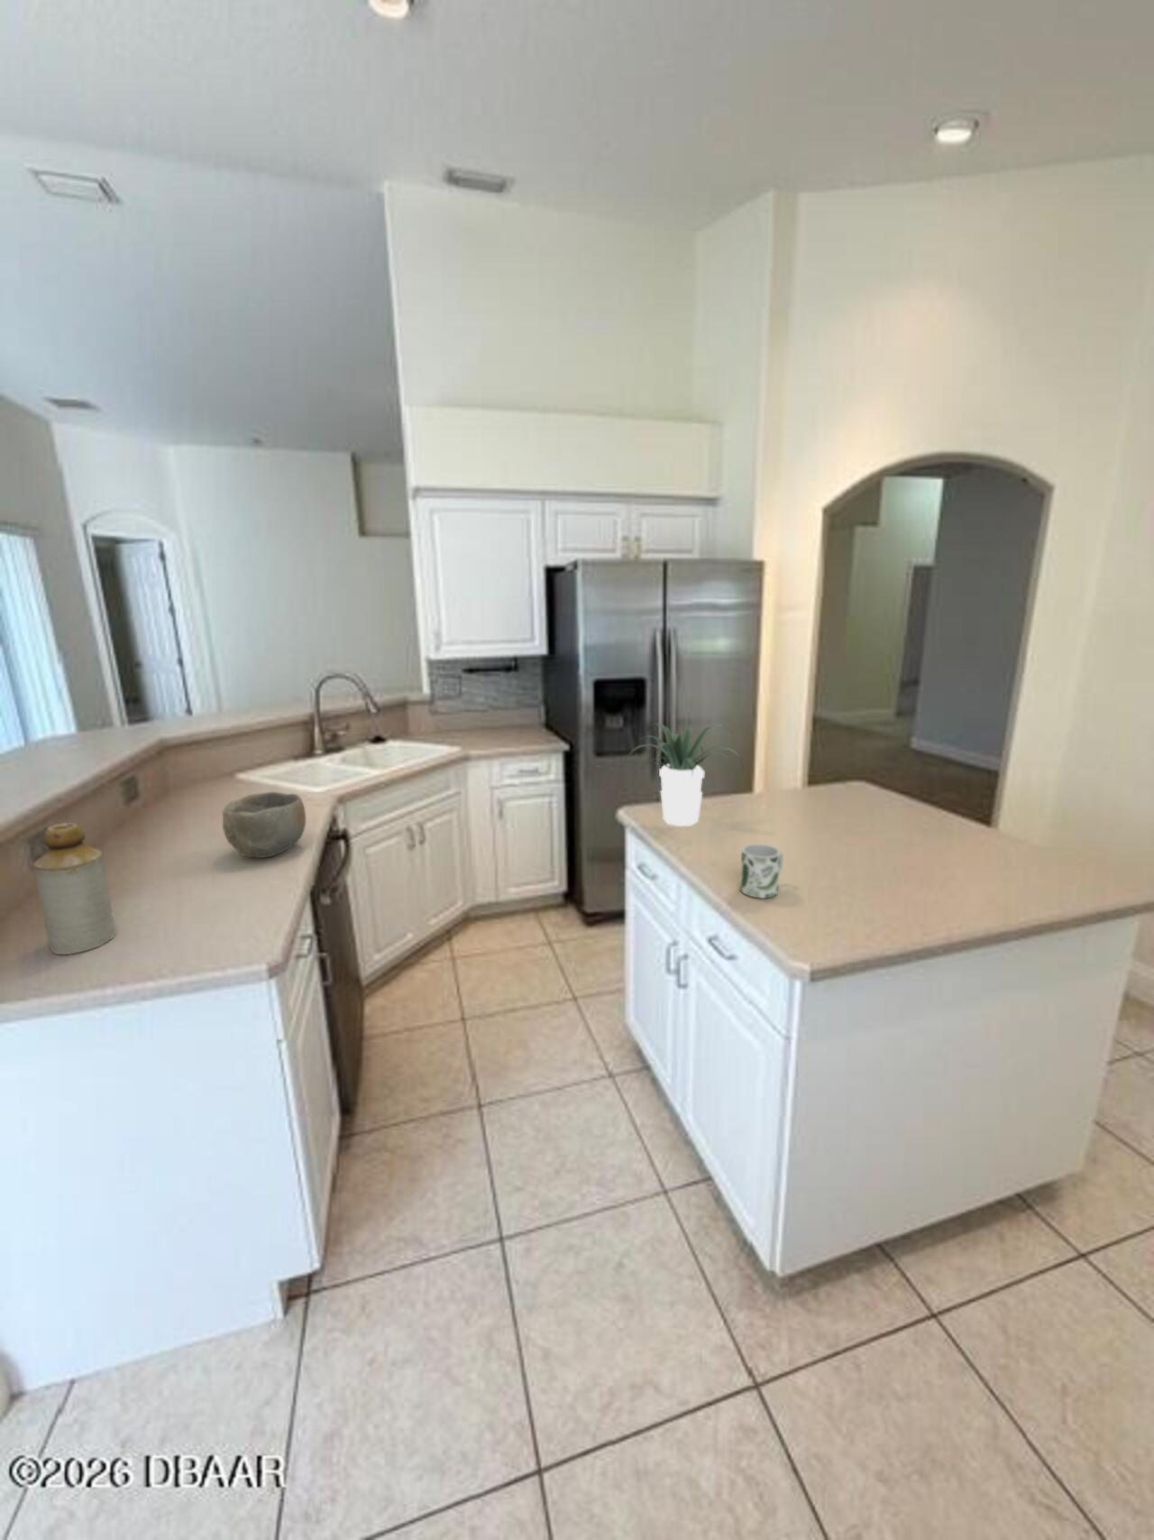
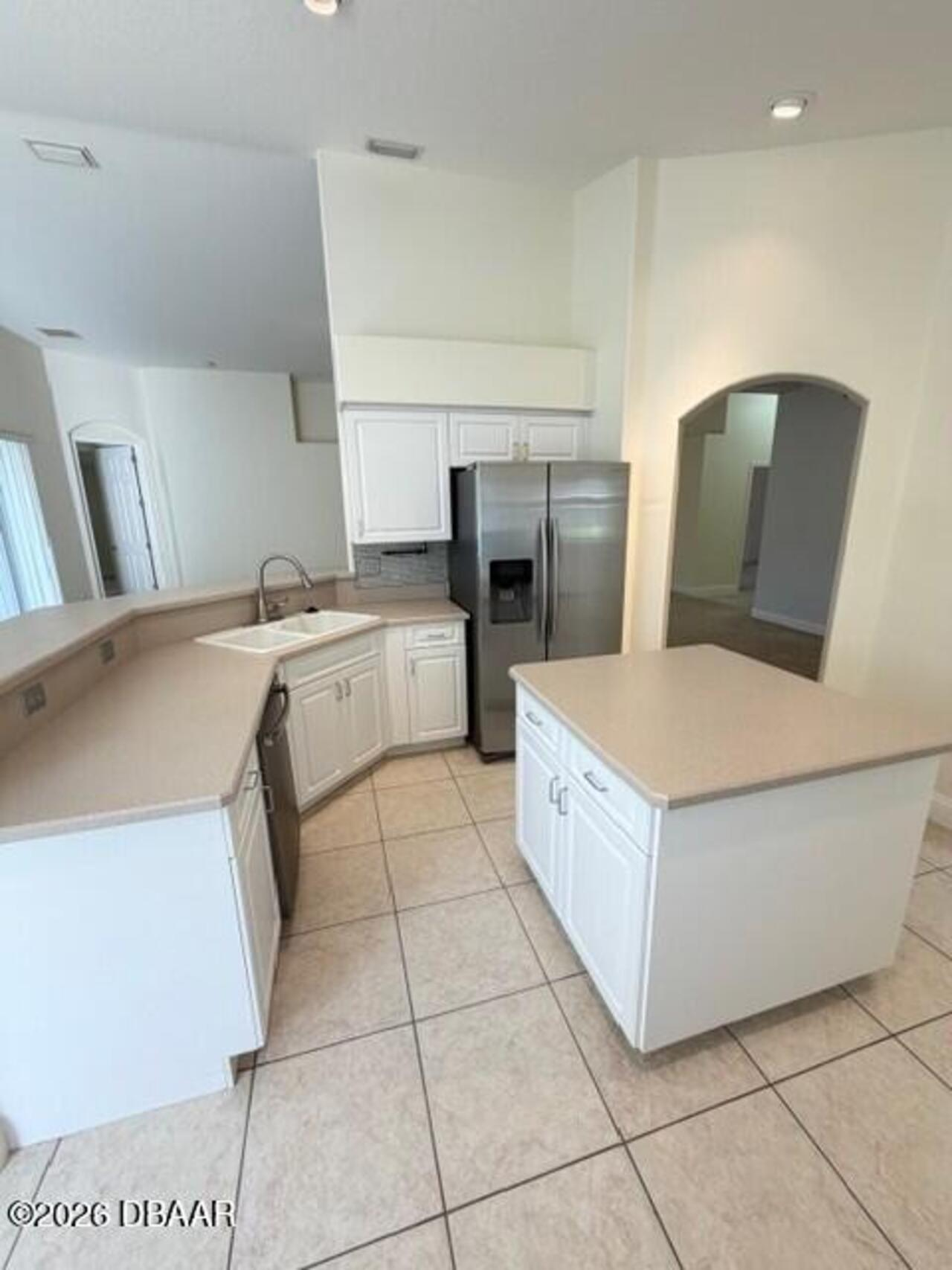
- bottle (73, 884)
- mug (765, 868)
- bowl (265, 826)
- potted plant (681, 775)
